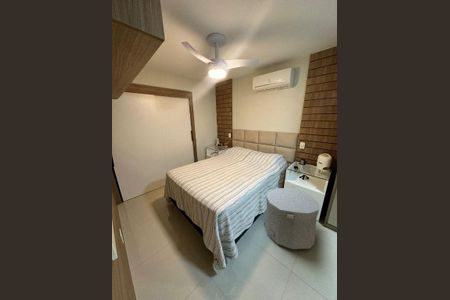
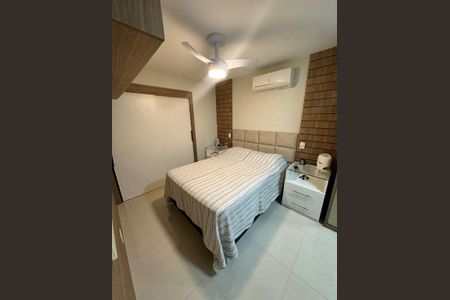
- trash can (289, 215)
